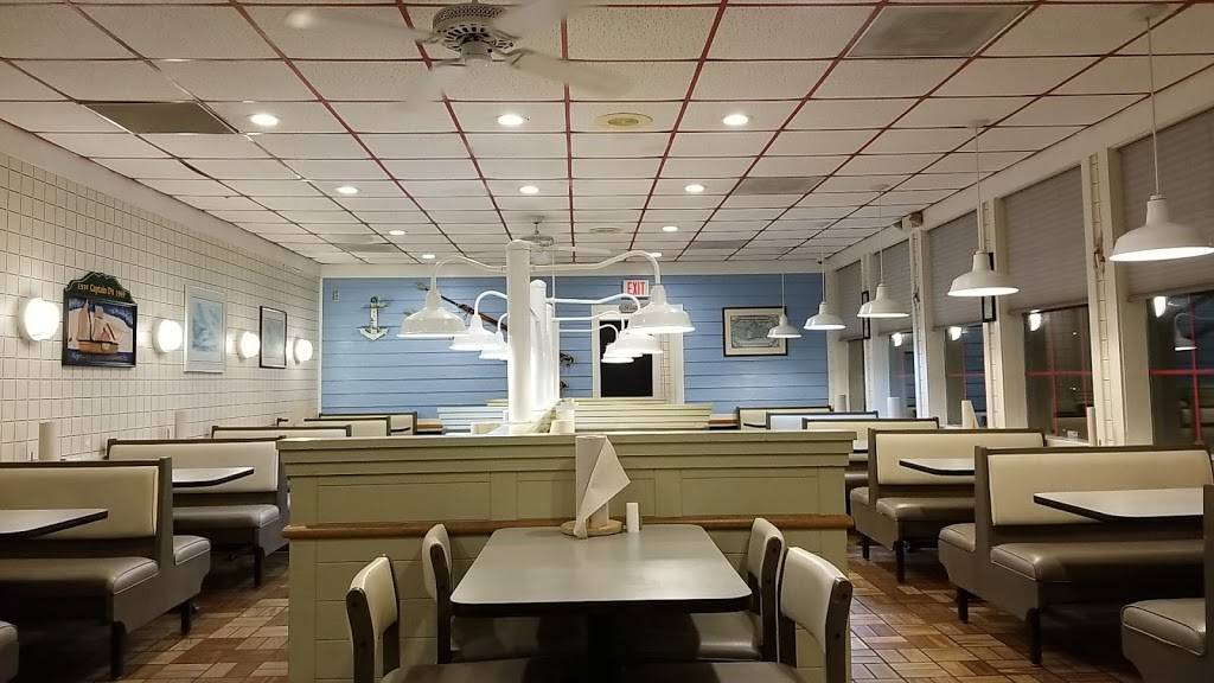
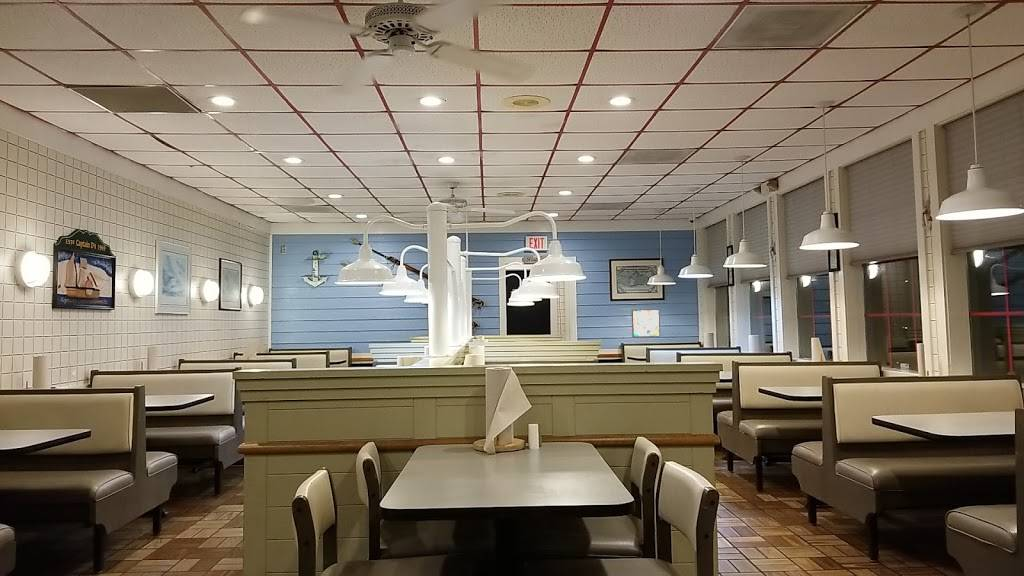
+ wall art (645, 323)
